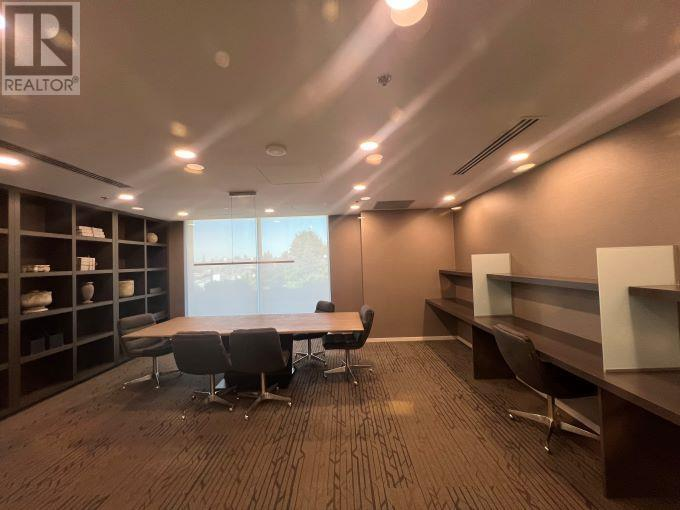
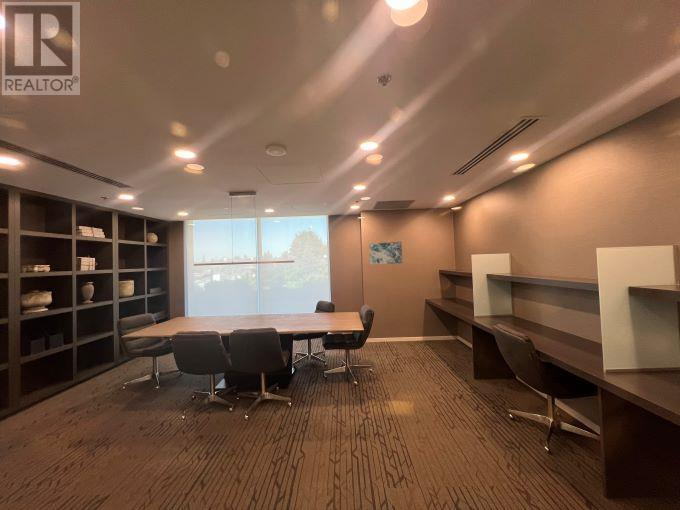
+ wall art (385, 253)
